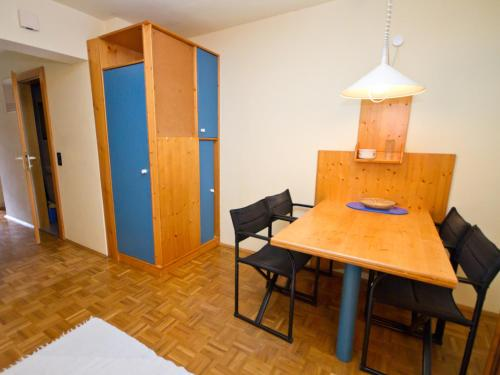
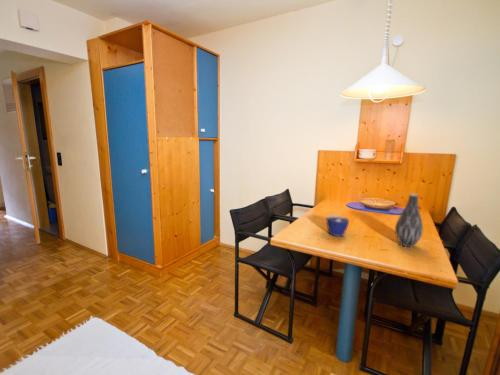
+ cup (338, 225)
+ vase (410, 220)
